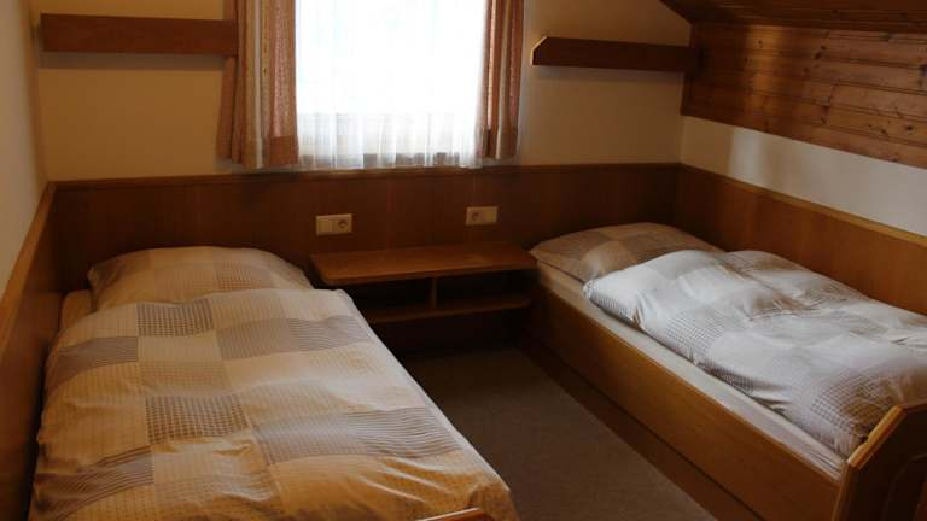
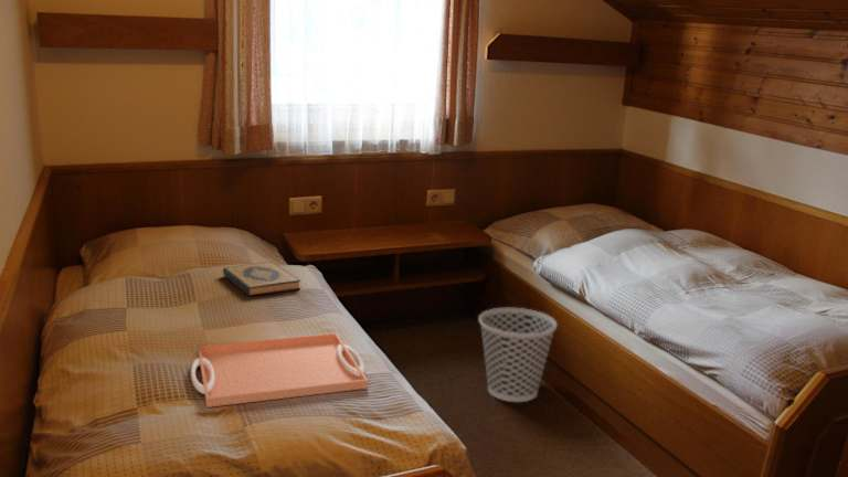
+ serving tray (278, 365)
+ wastebasket (515, 356)
+ hardback book (261, 277)
